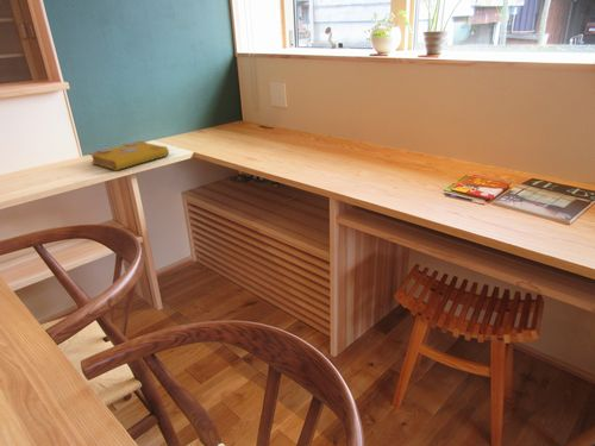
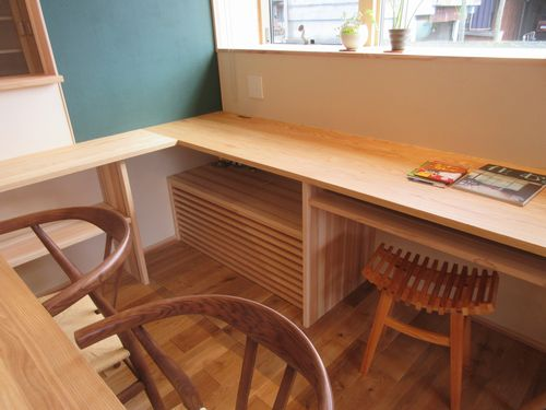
- spell book (131, 153)
